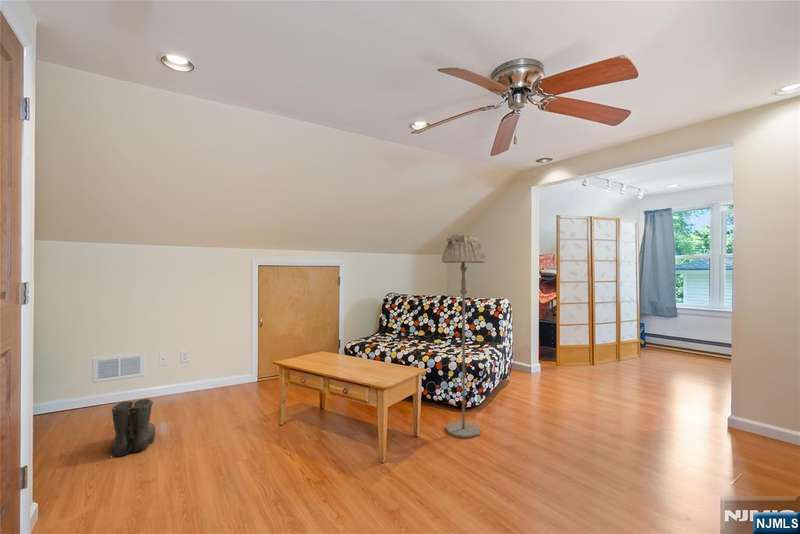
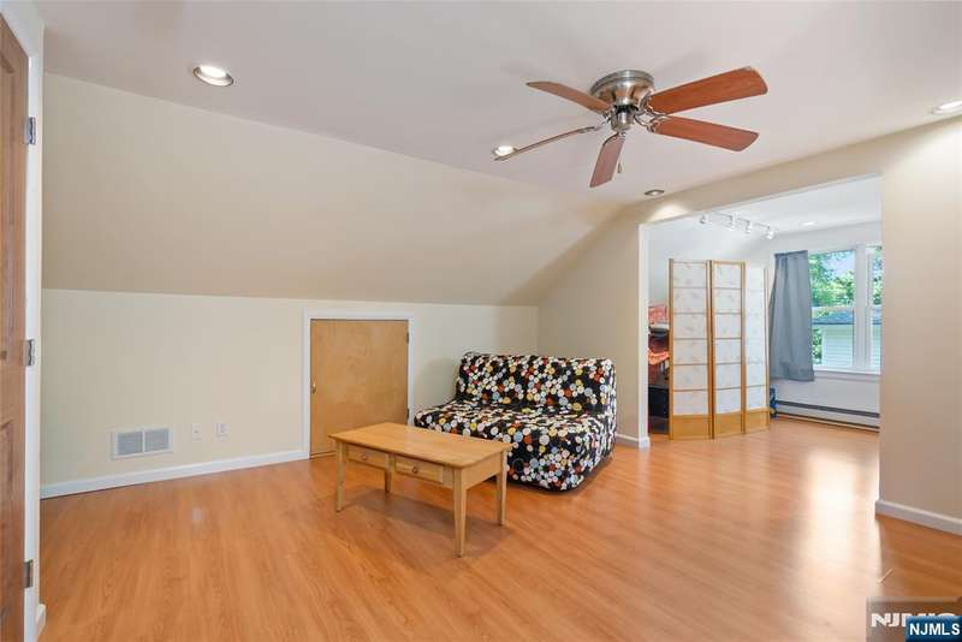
- floor lamp (463, 332)
- boots (134, 421)
